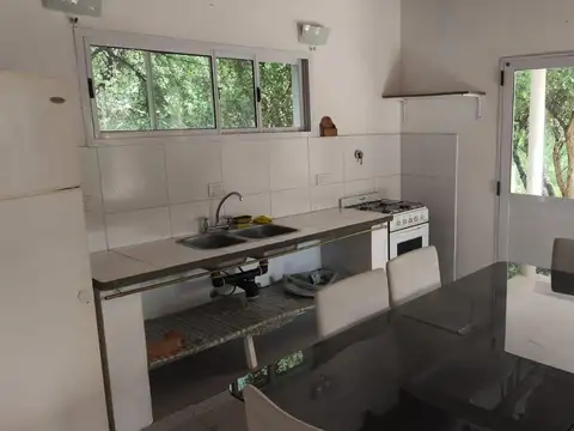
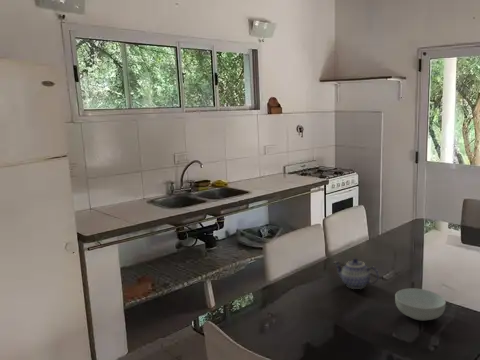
+ teapot (355, 272)
+ cereal bowl (419, 306)
